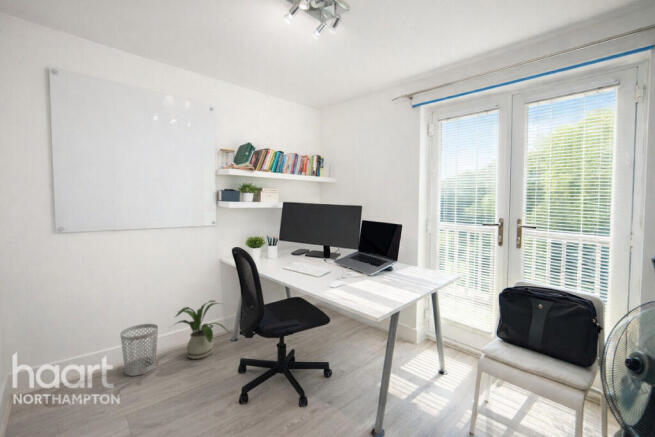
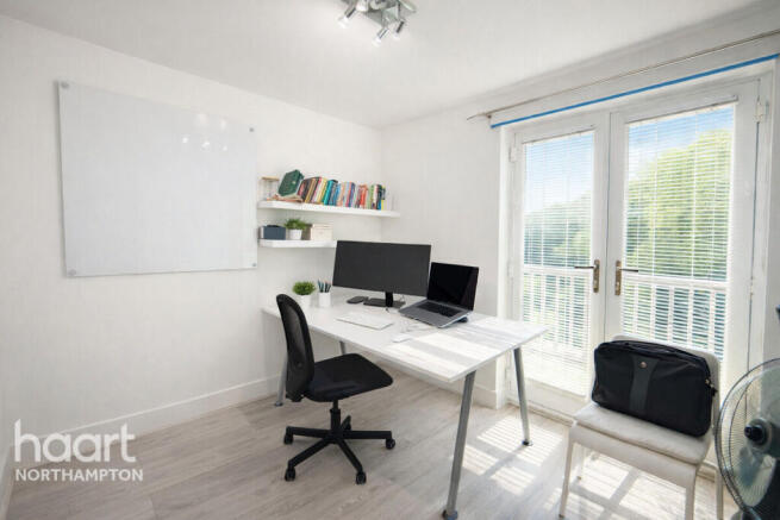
- wastebasket (140, 349)
- house plant (198, 324)
